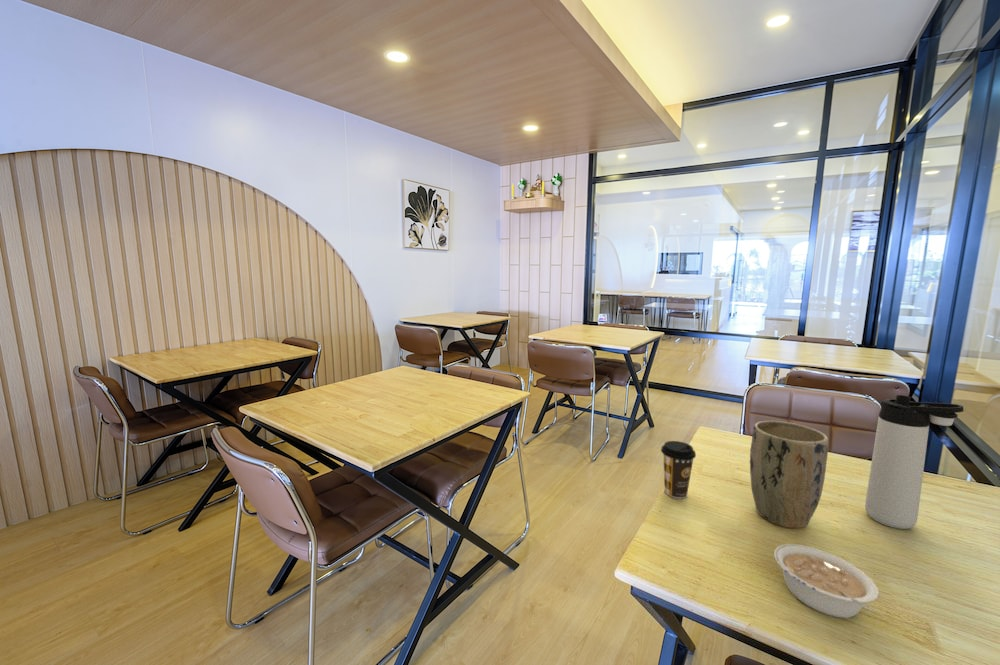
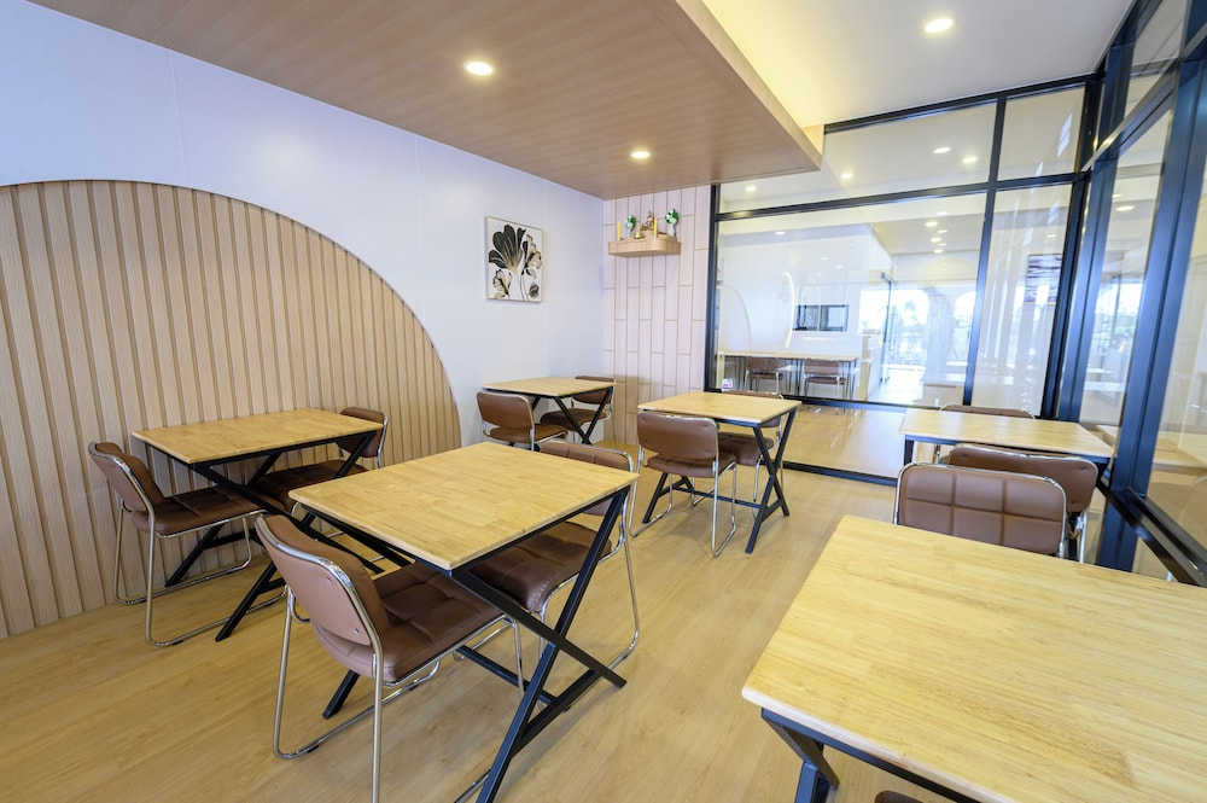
- coffee cup (677, 469)
- thermos bottle (910, 462)
- legume (825, 582)
- plant pot (784, 473)
